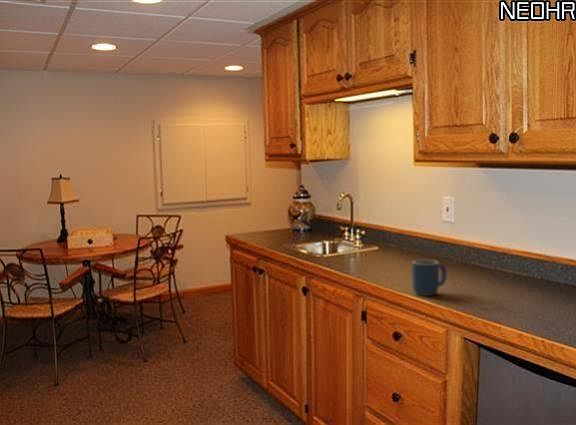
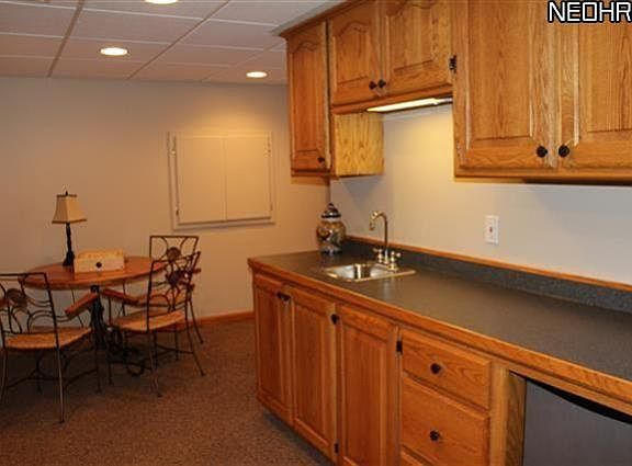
- mug (428, 277)
